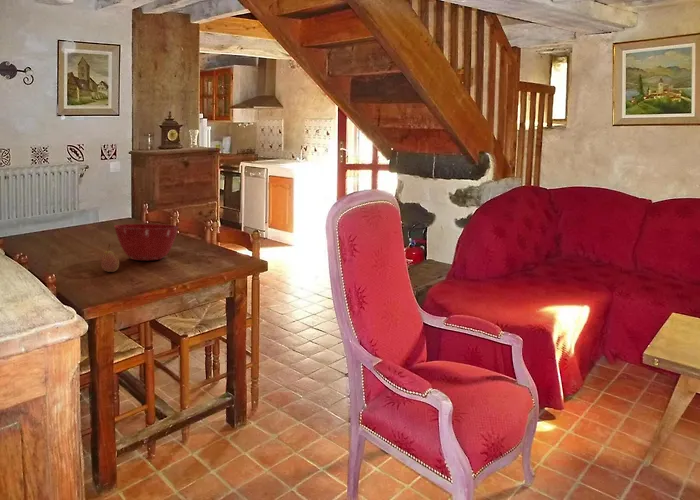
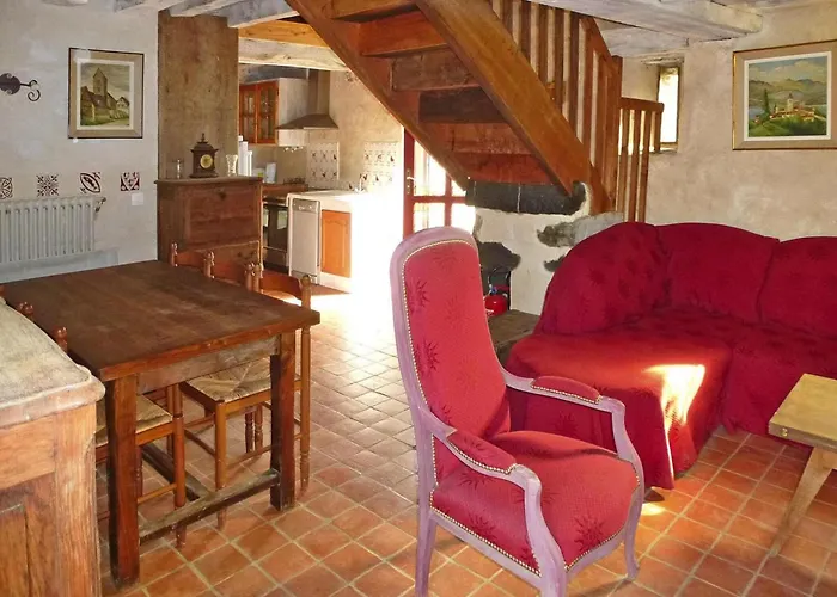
- mixing bowl (147, 242)
- fruit (110, 257)
